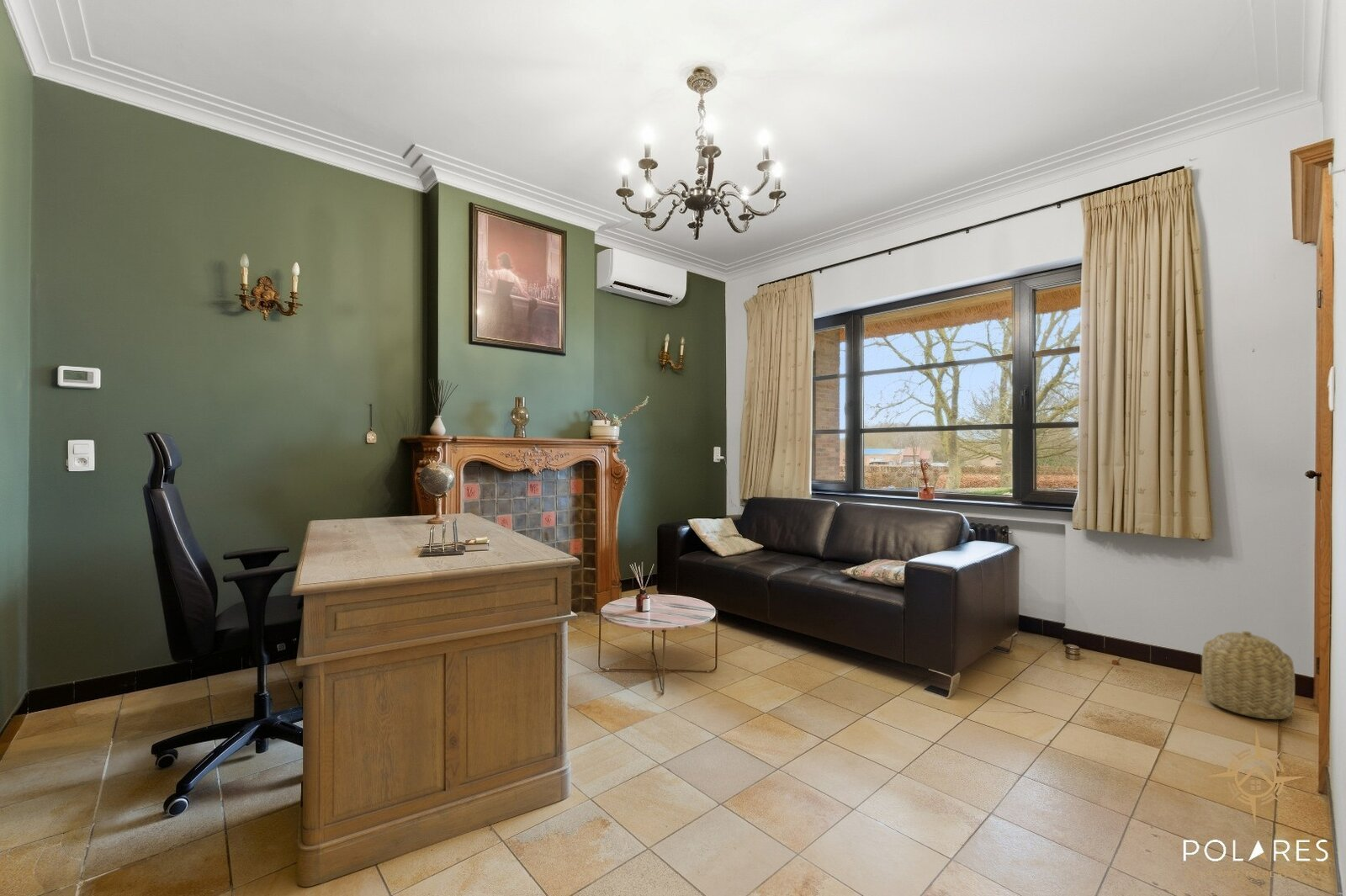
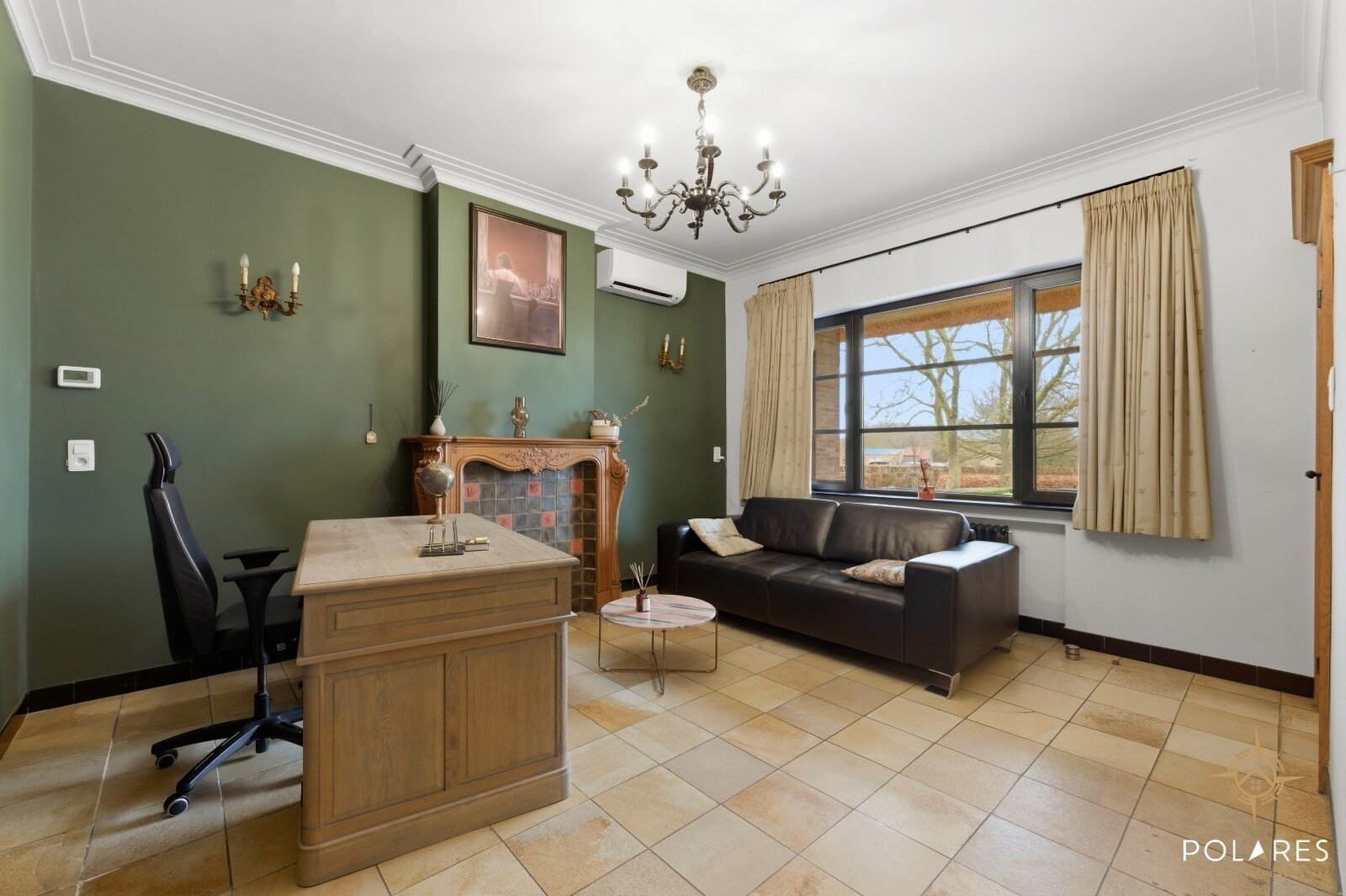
- basket (1246, 670)
